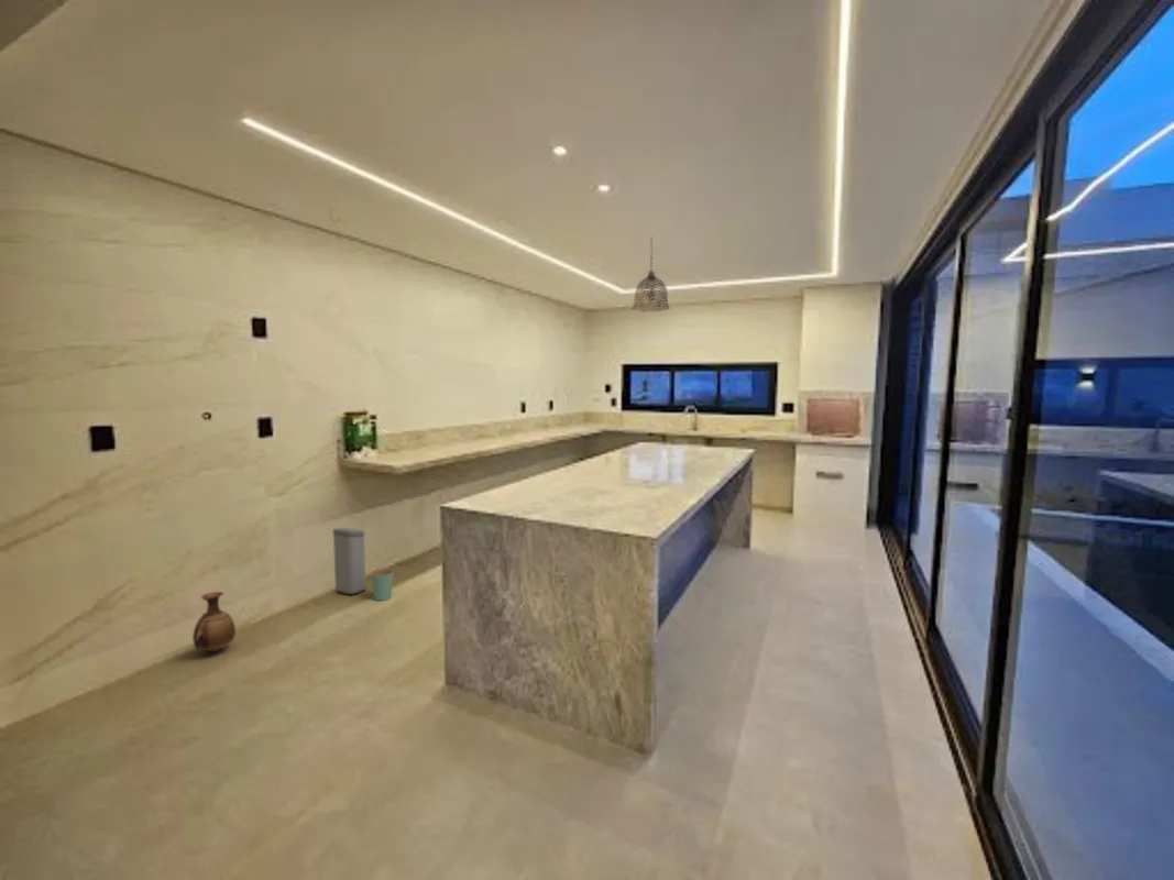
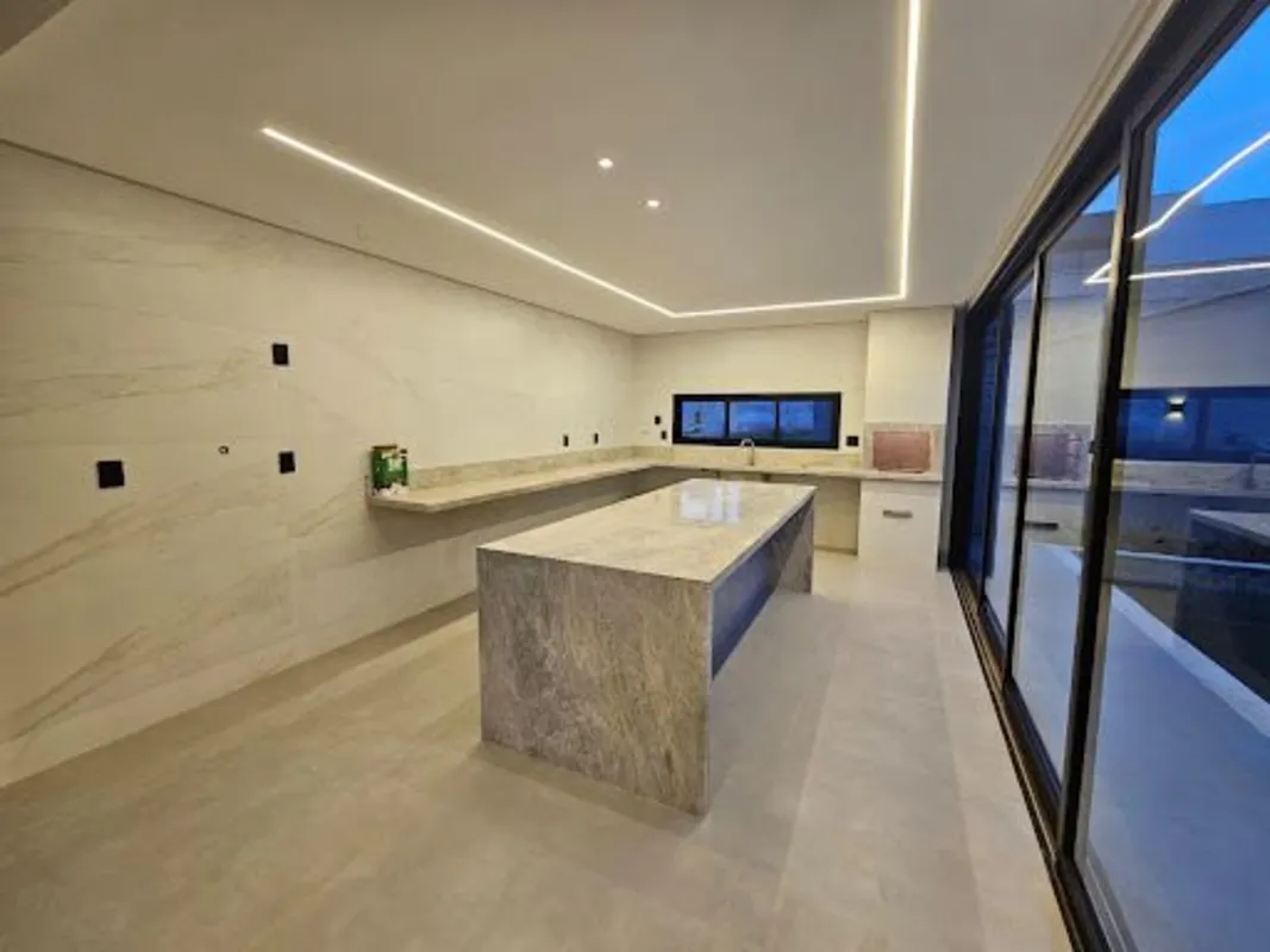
- vase (213, 623)
- pendant lamp (650, 273)
- trash can (364, 562)
